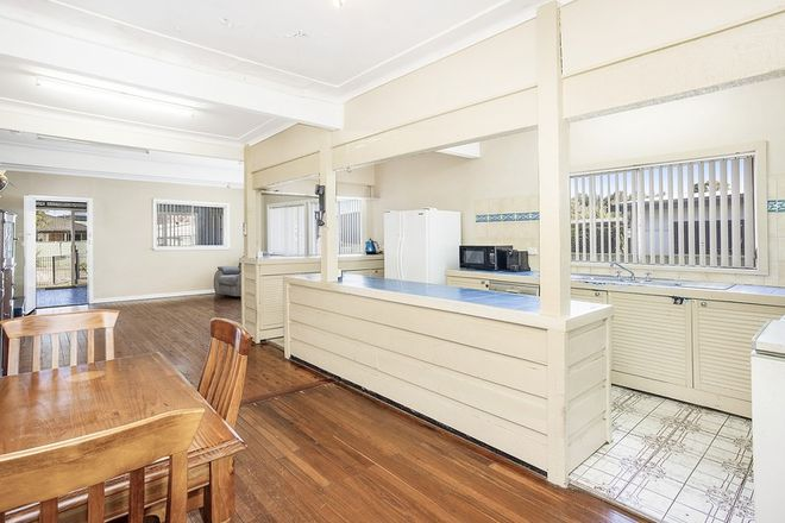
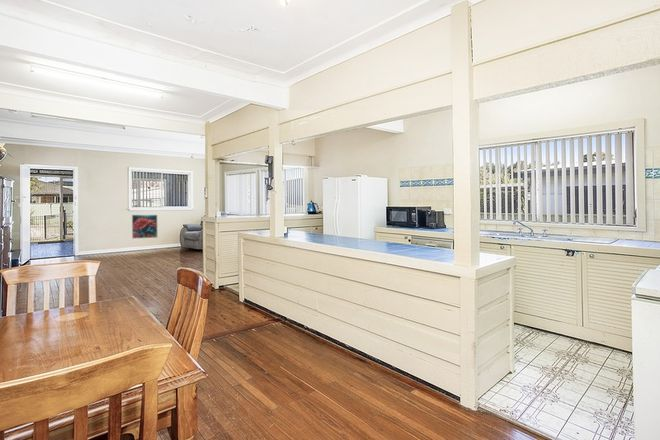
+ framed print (144, 226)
